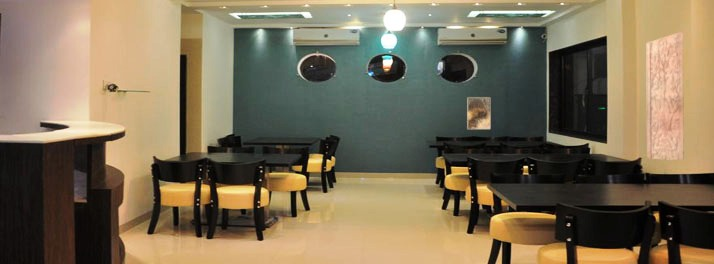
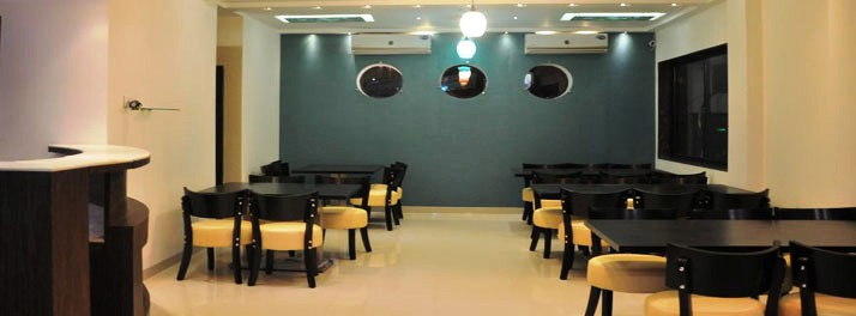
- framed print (478, 113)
- wall panel (663, 98)
